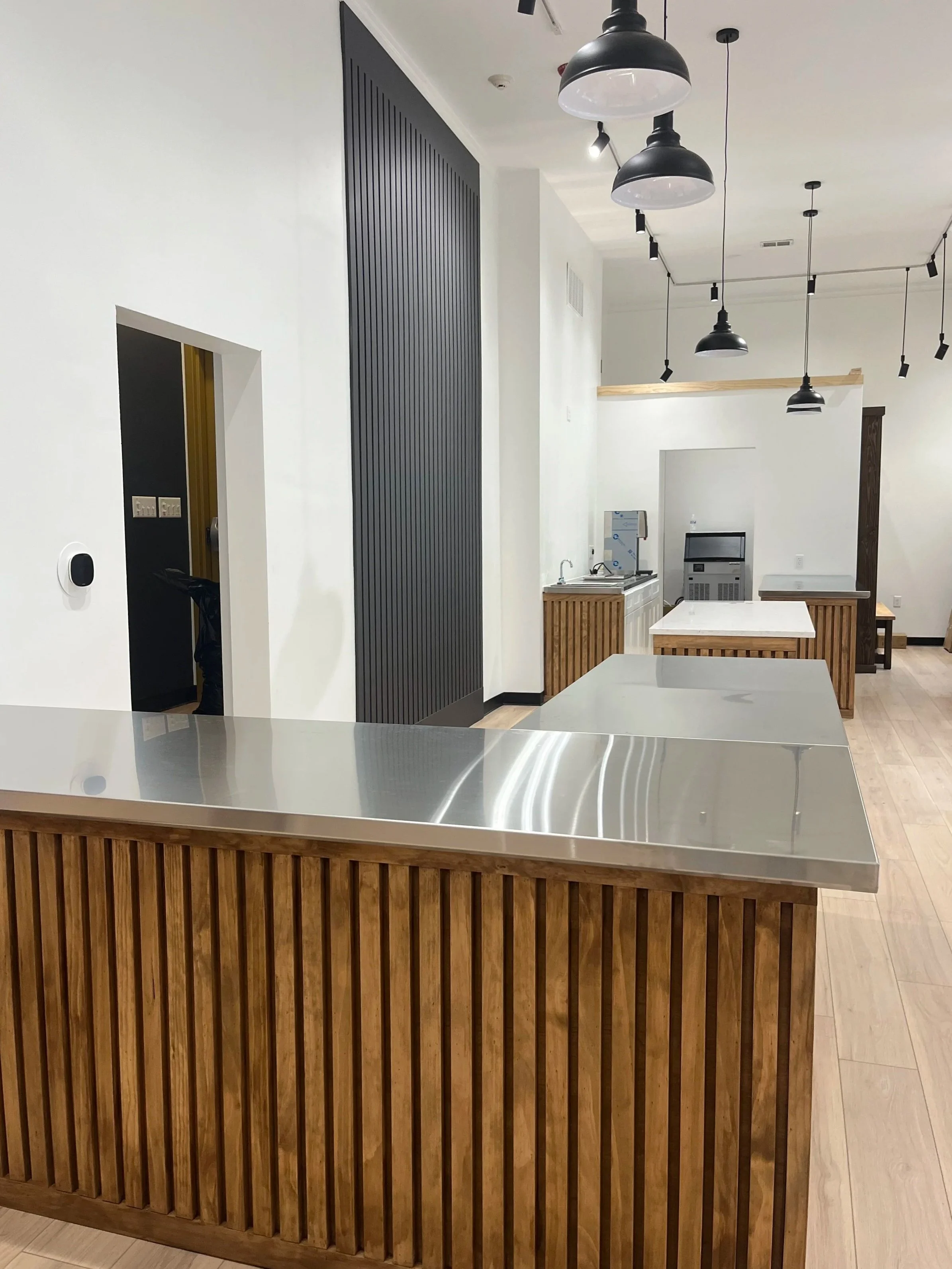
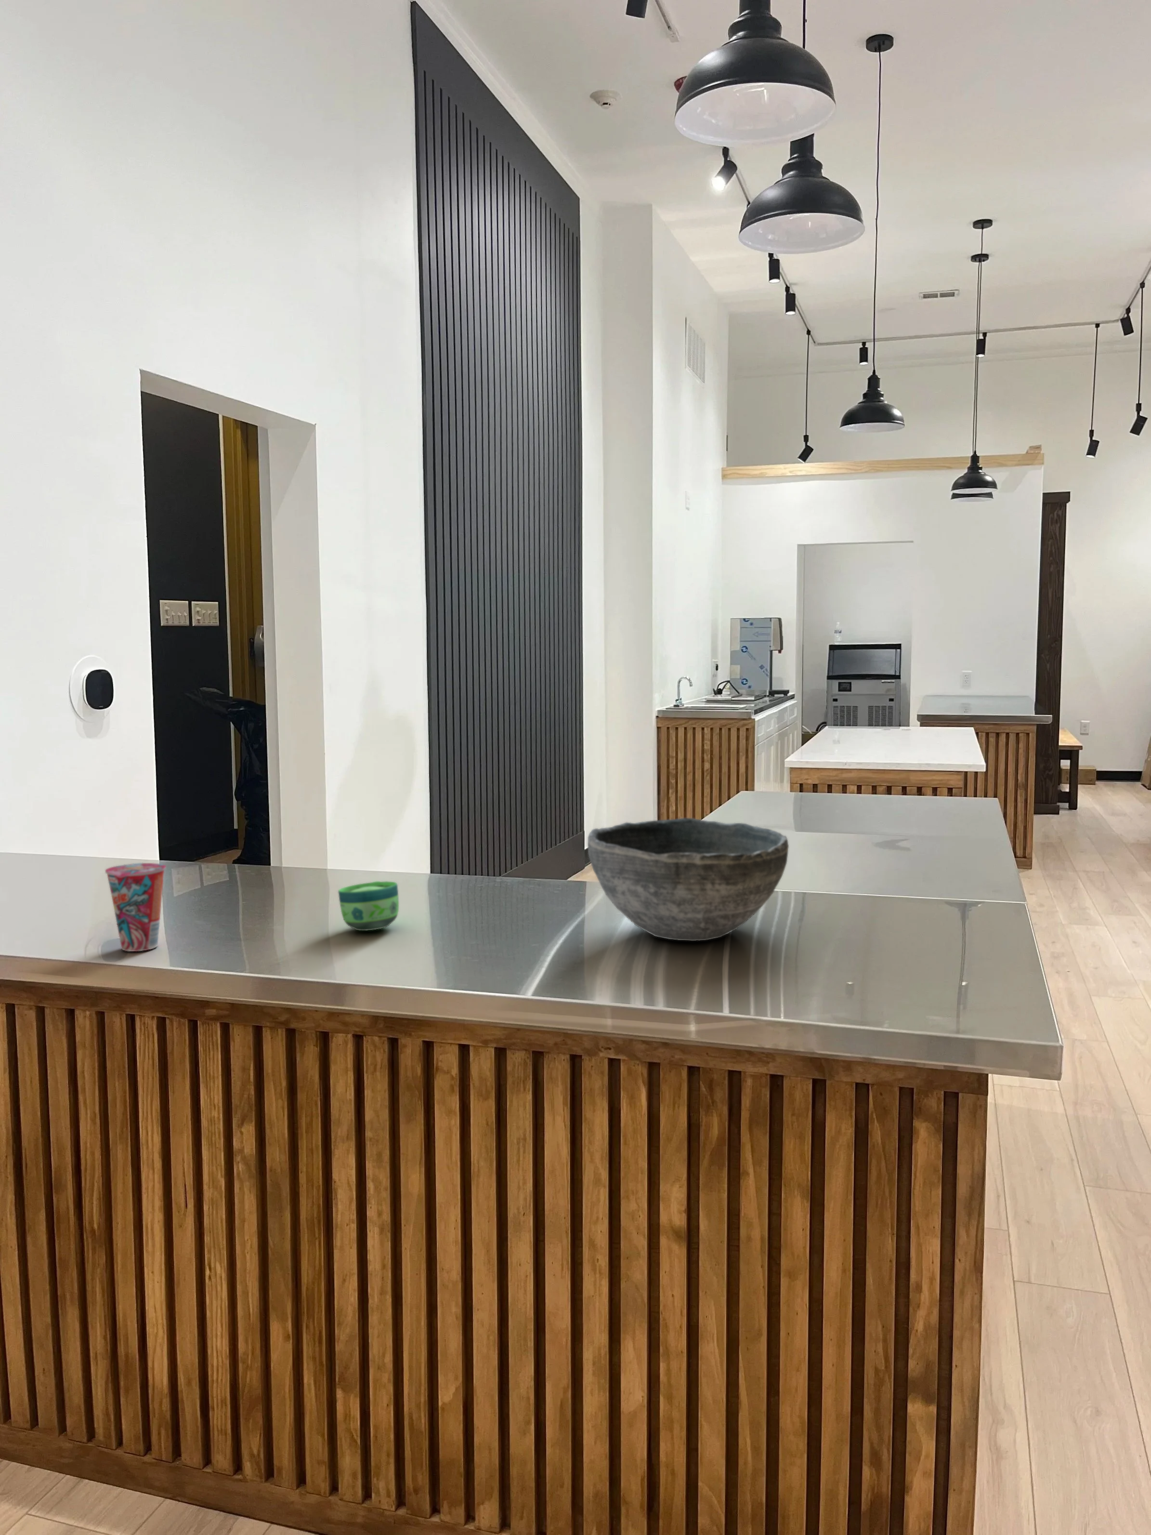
+ cup (369, 904)
+ cup (138, 907)
+ bowl (687, 882)
